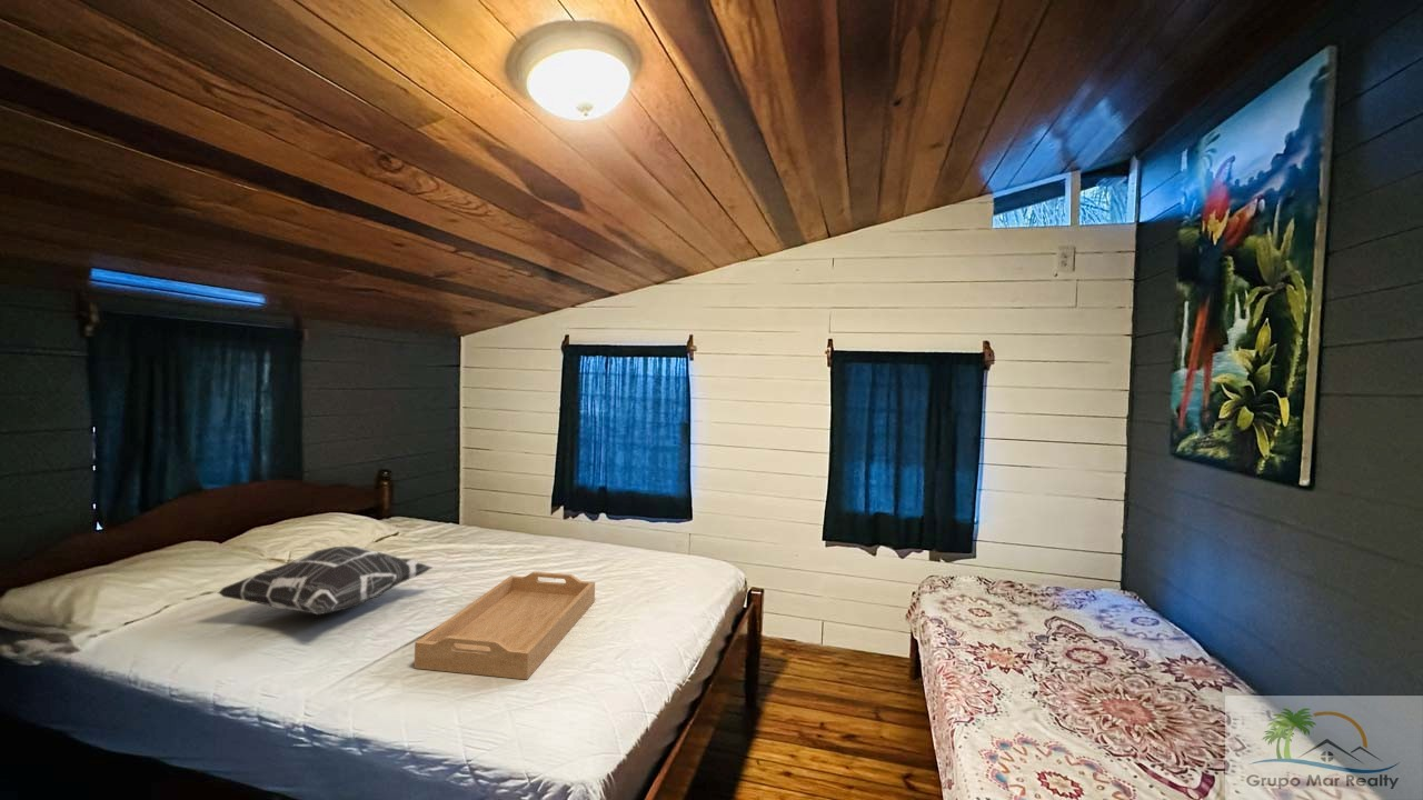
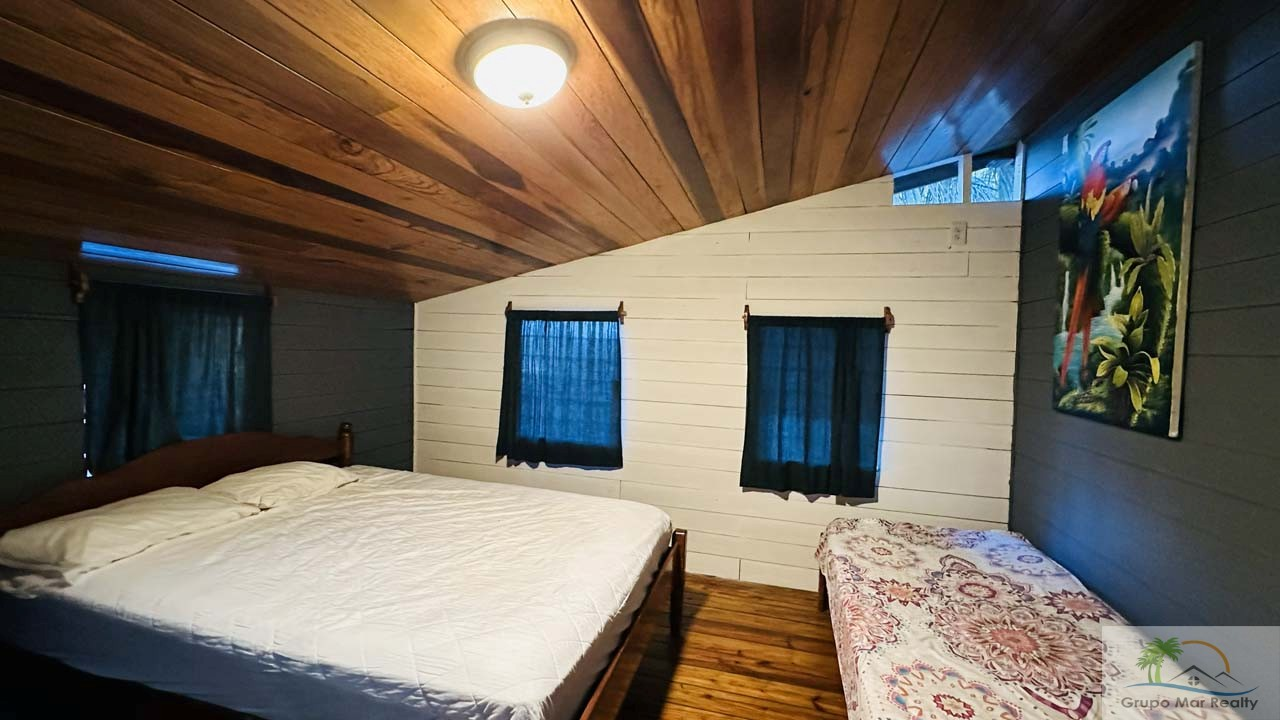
- decorative pillow (334, 577)
- serving tray (517, 616)
